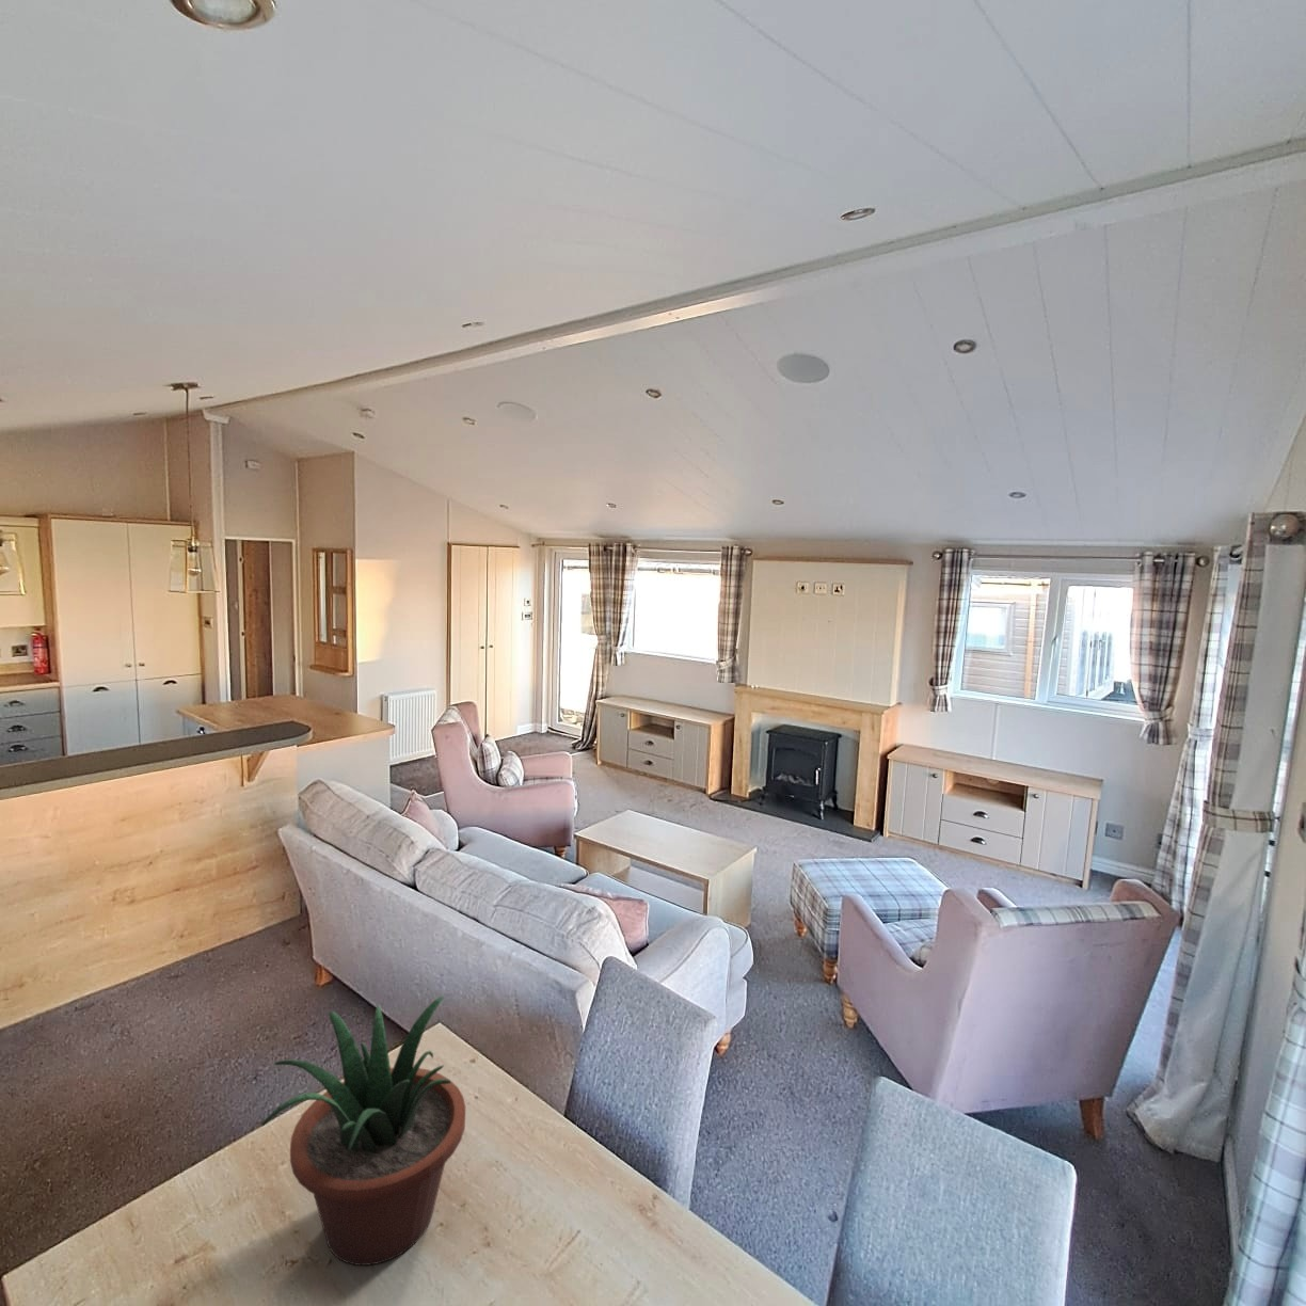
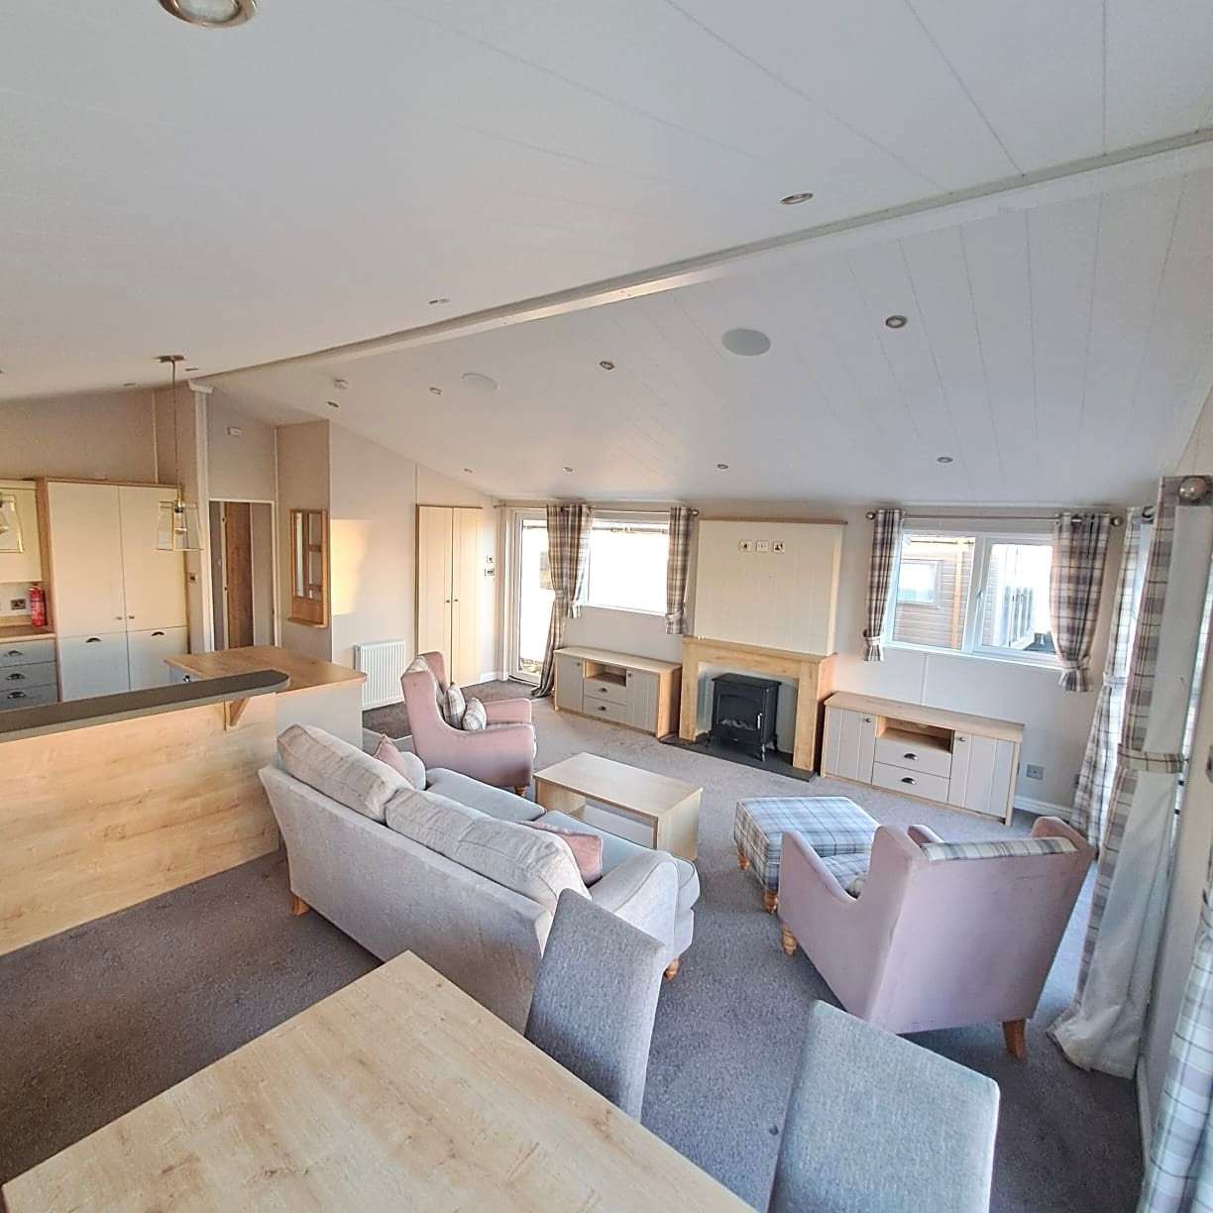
- potted plant (361, 1133)
